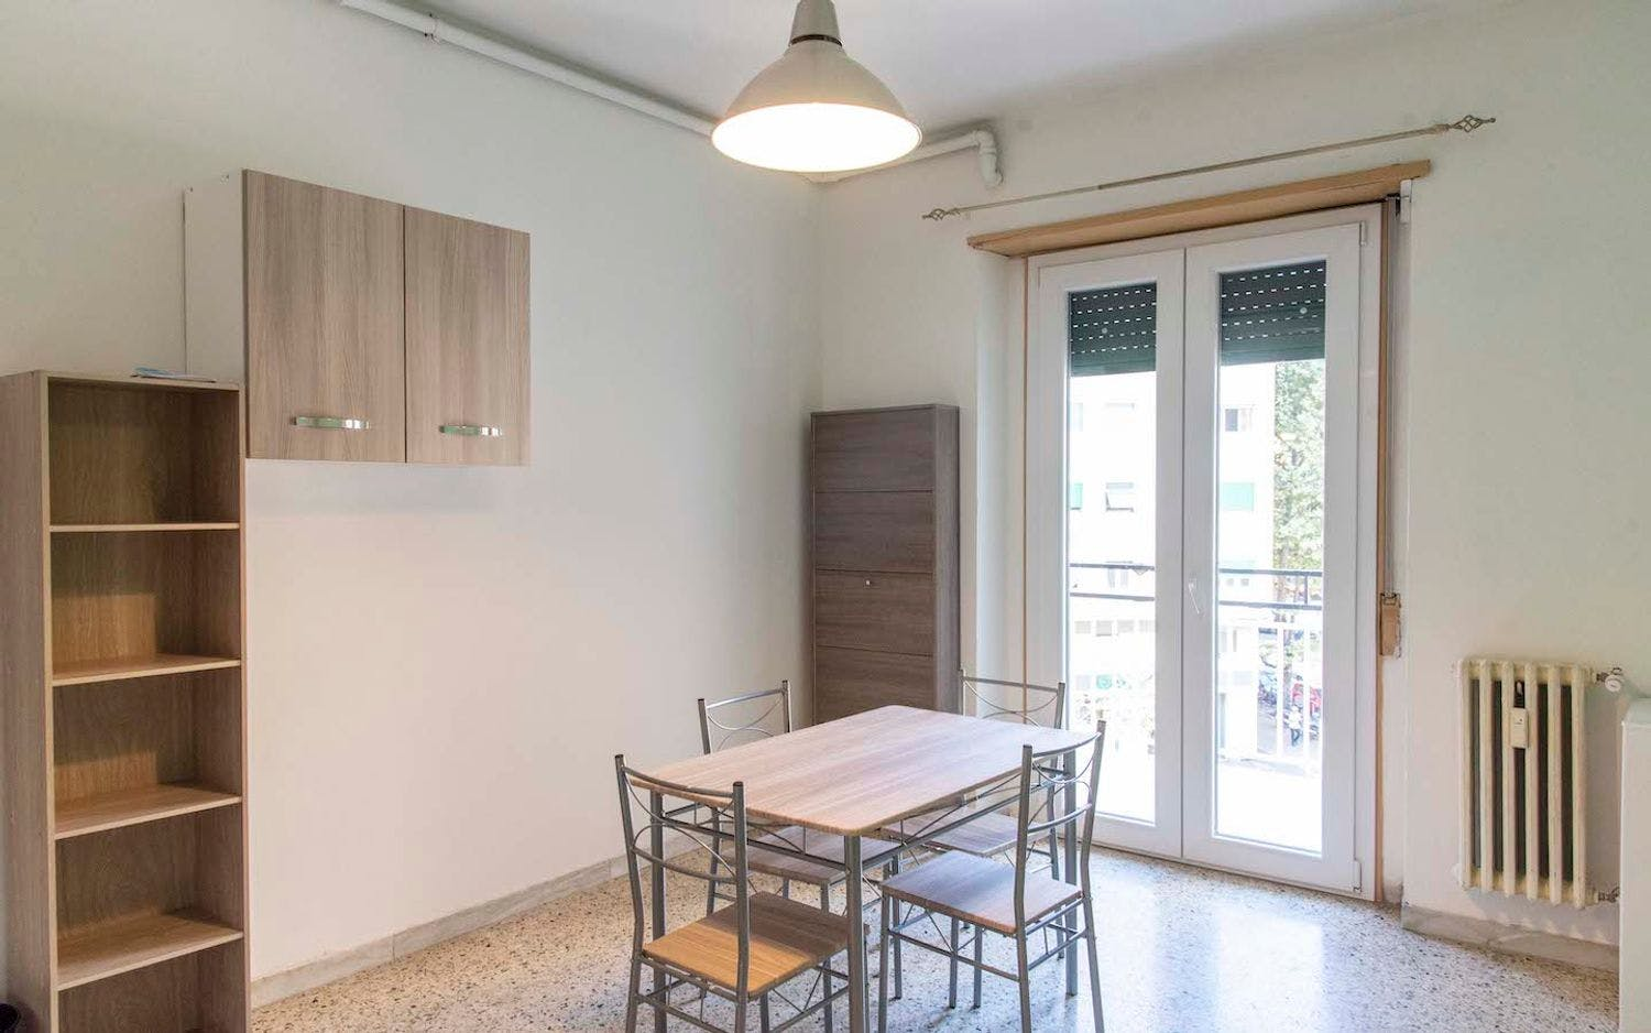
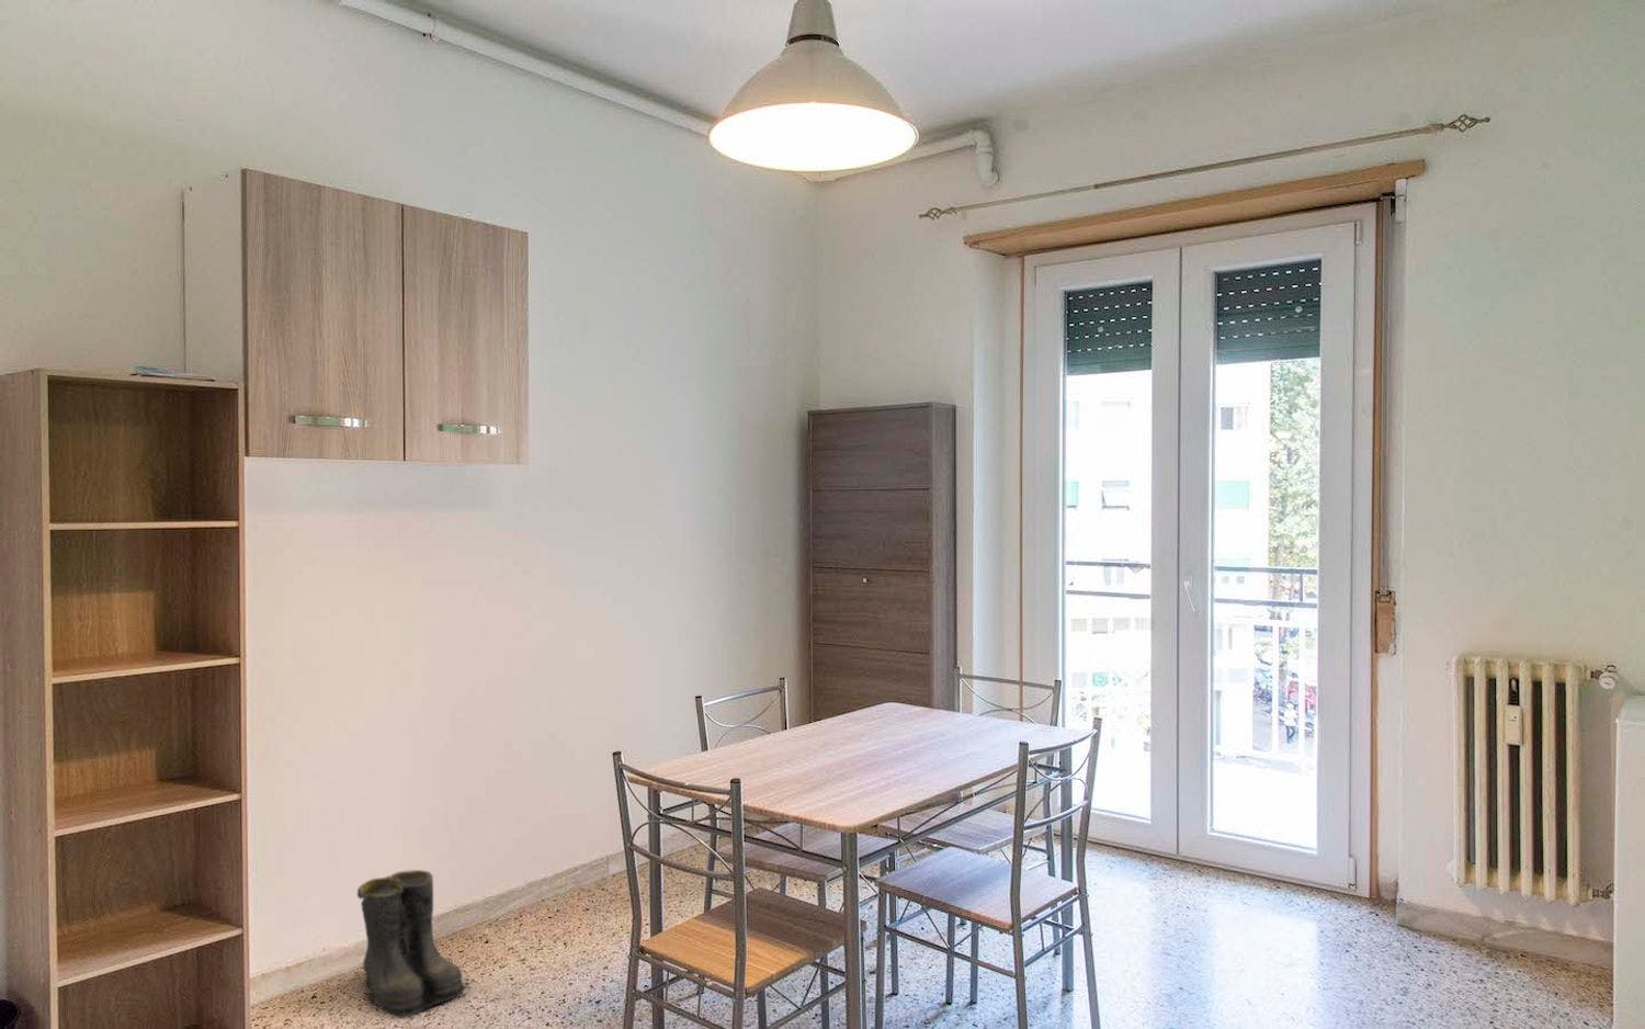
+ boots (408, 937)
